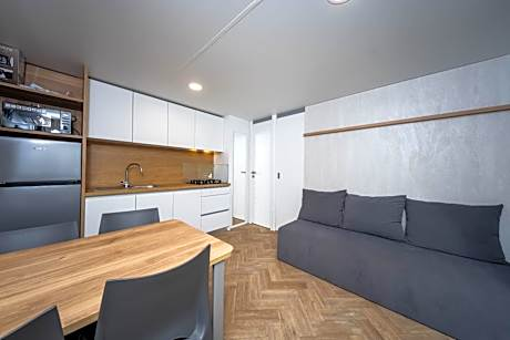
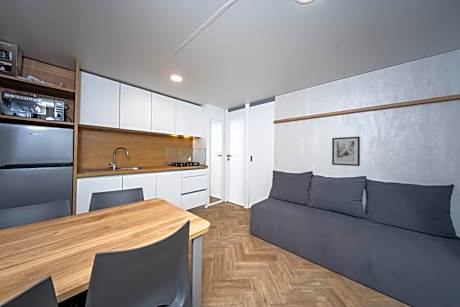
+ wall art (345, 151)
